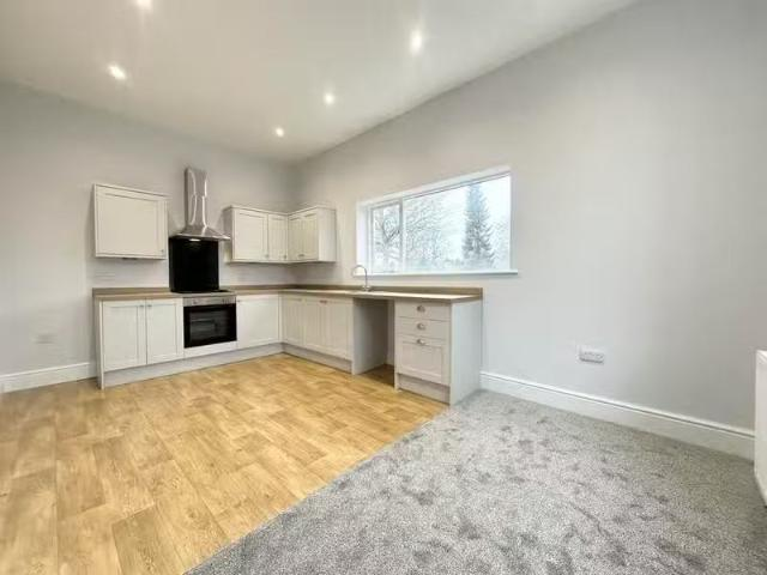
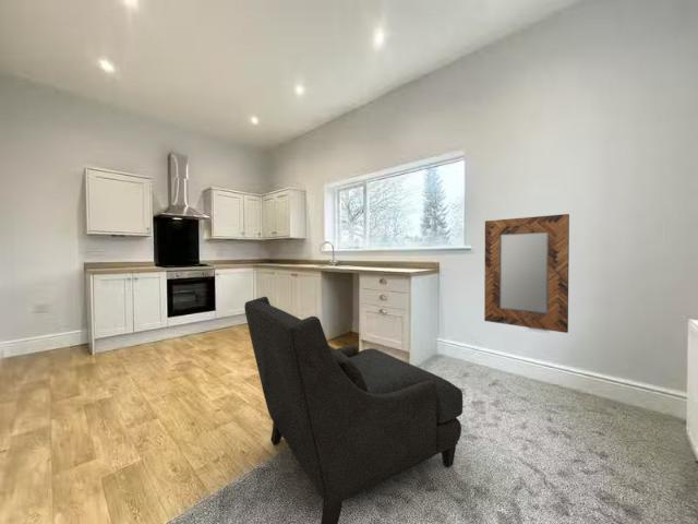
+ home mirror (522, 272)
+ armchair (348, 377)
